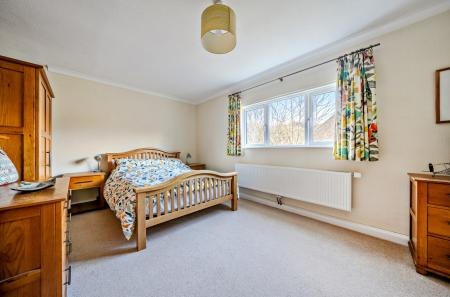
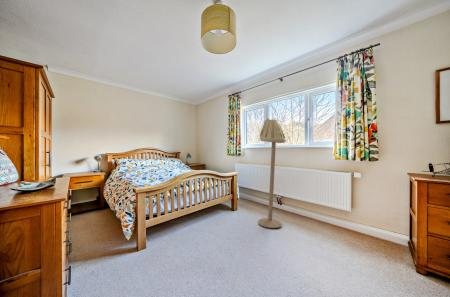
+ floor lamp (272, 169)
